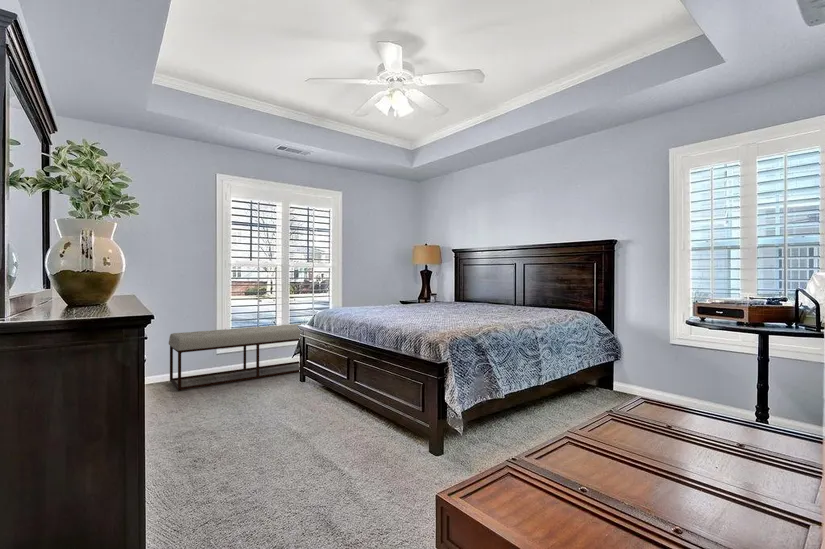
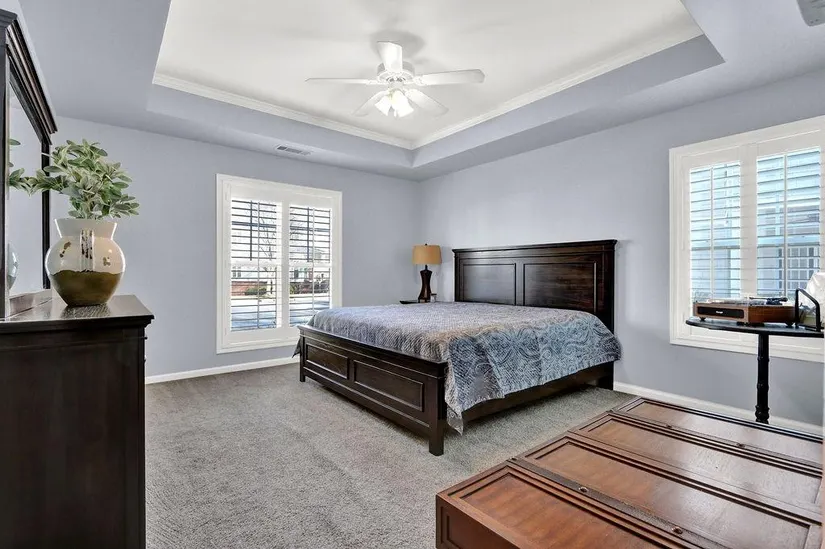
- bench (245, 351)
